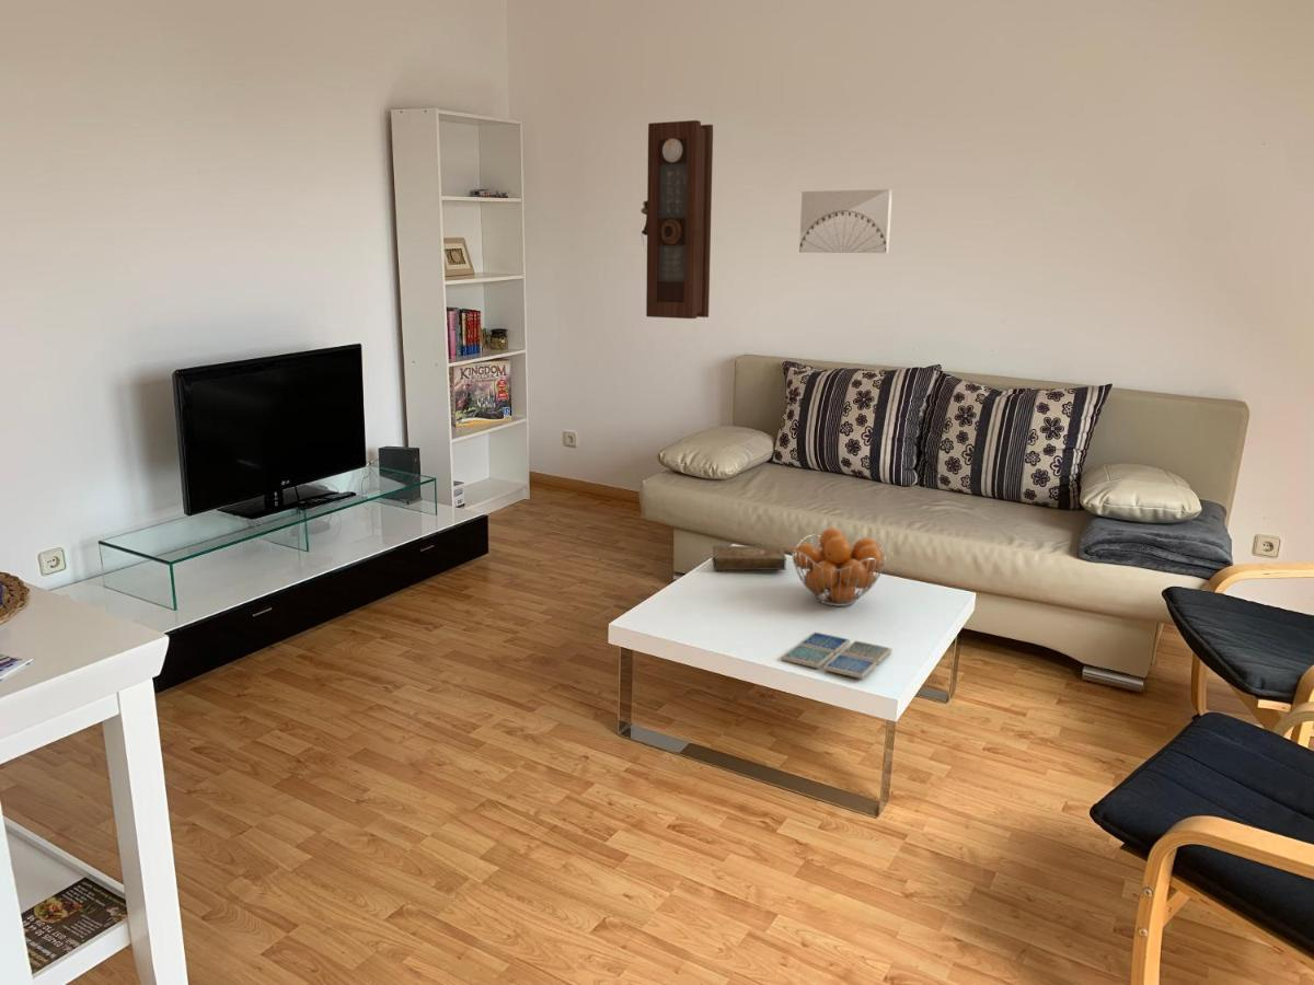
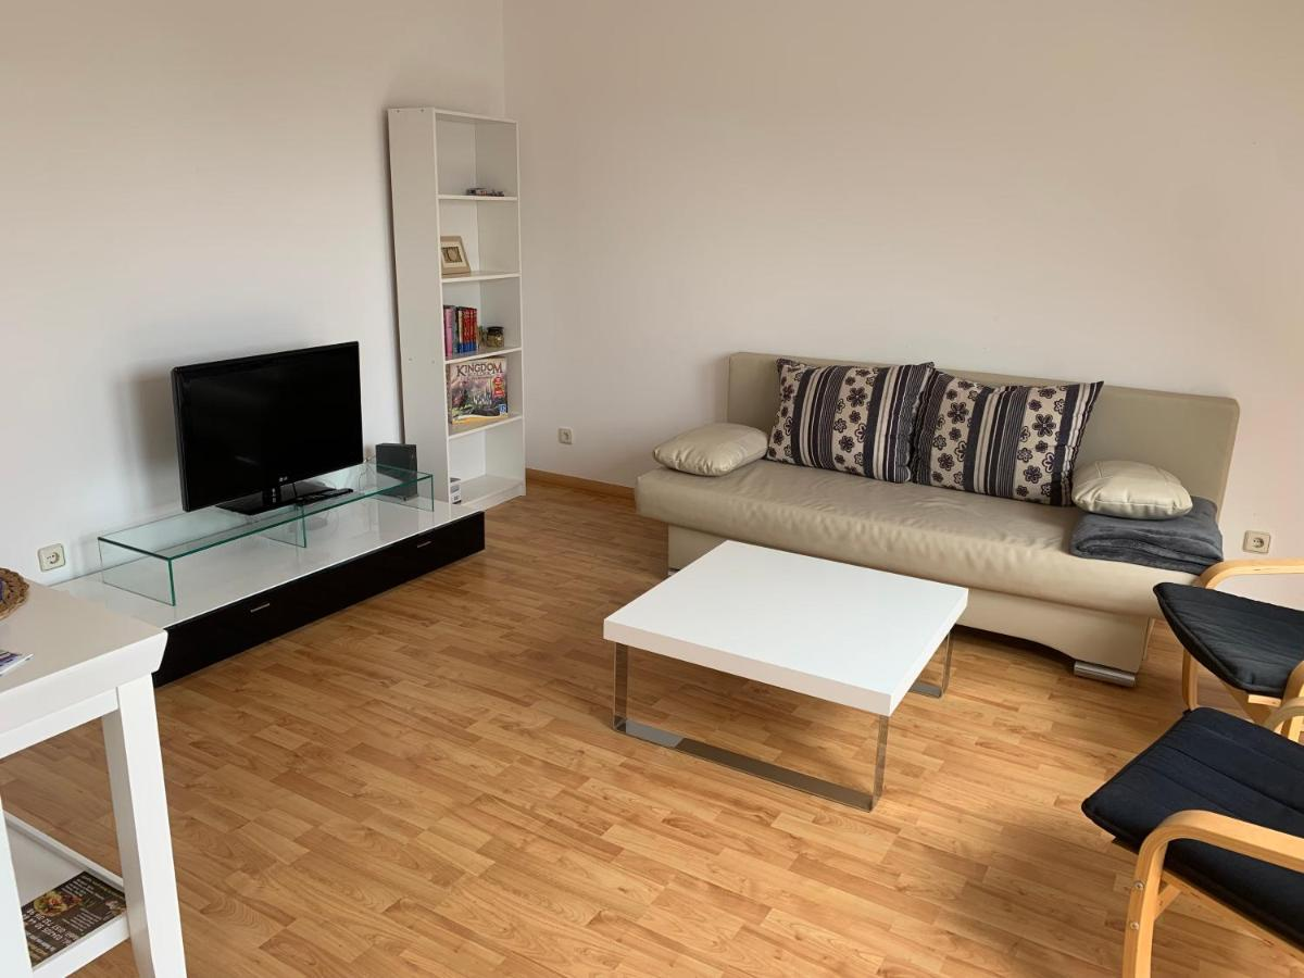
- book (748, 557)
- fruit basket (838, 566)
- drink coaster (835, 653)
- wall art (844, 221)
- pendulum clock (670, 222)
